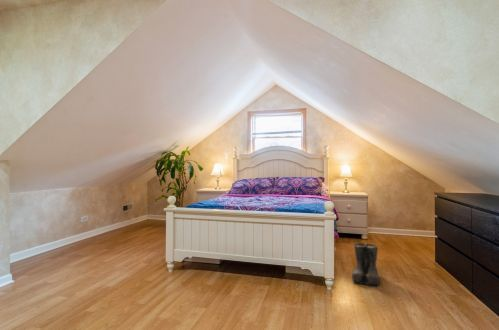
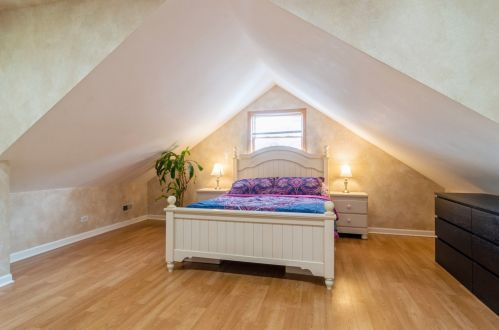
- boots (365, 262)
